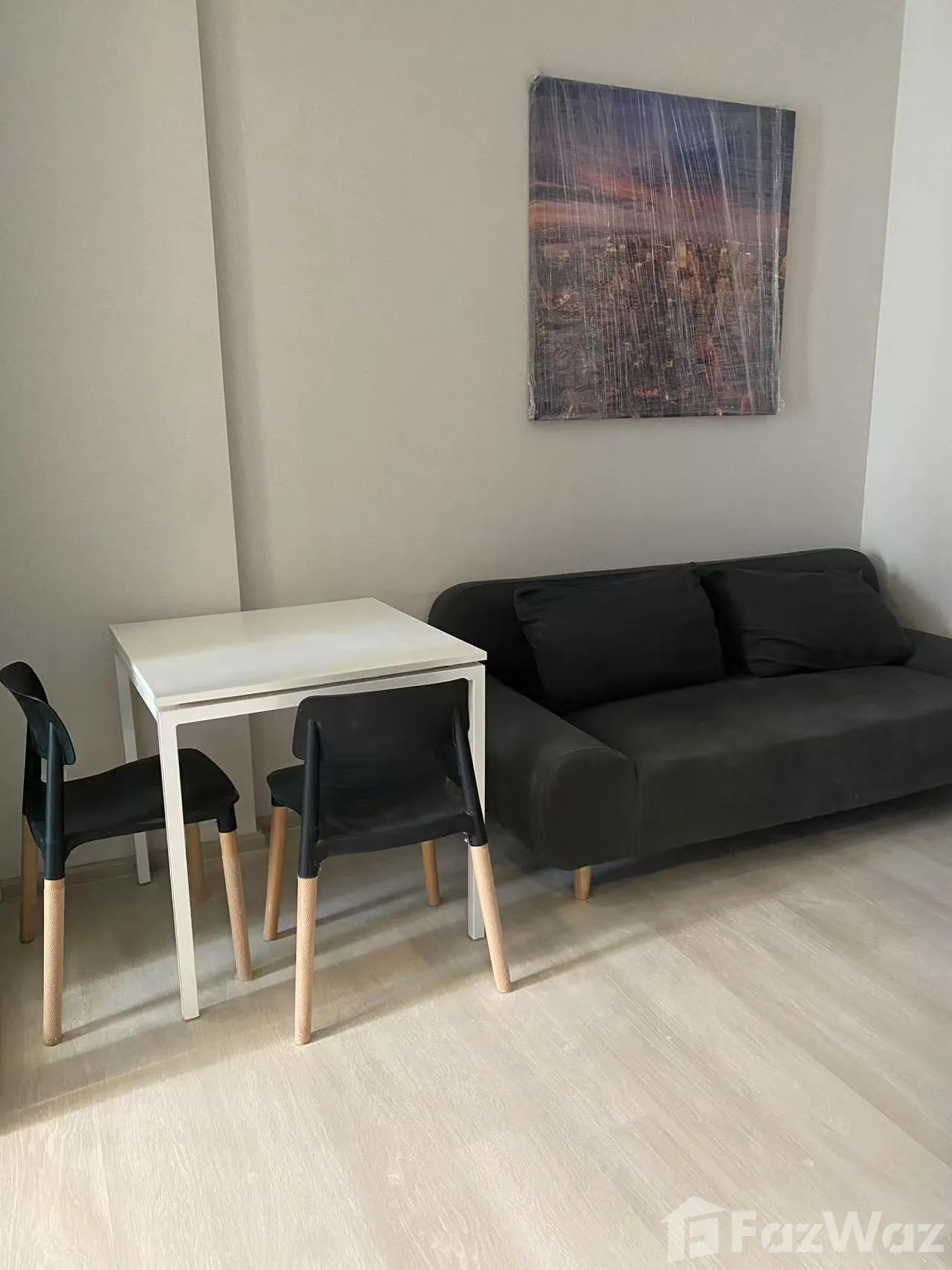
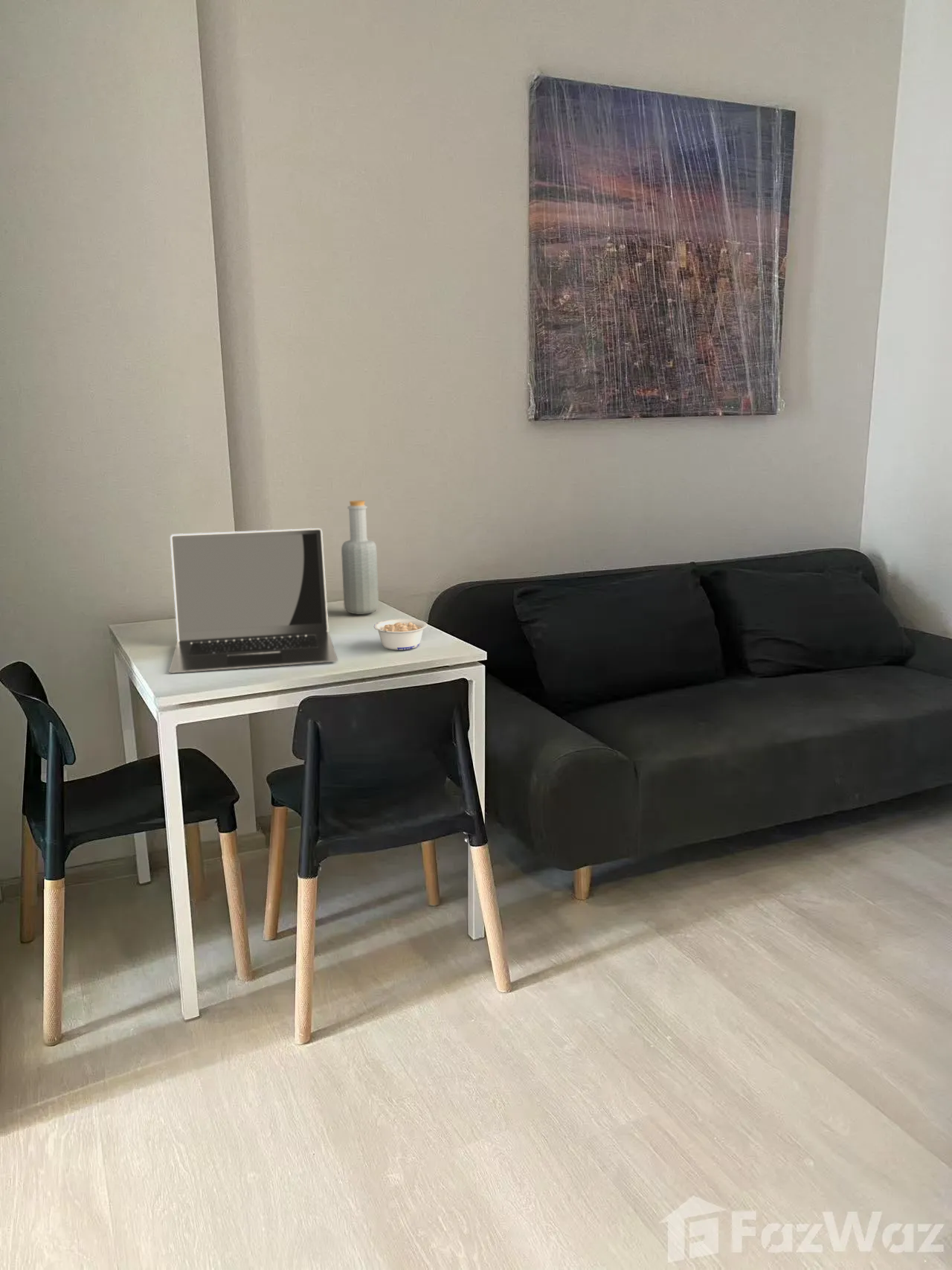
+ legume (401, 633)
+ bottle (359, 557)
+ laptop (251, 596)
